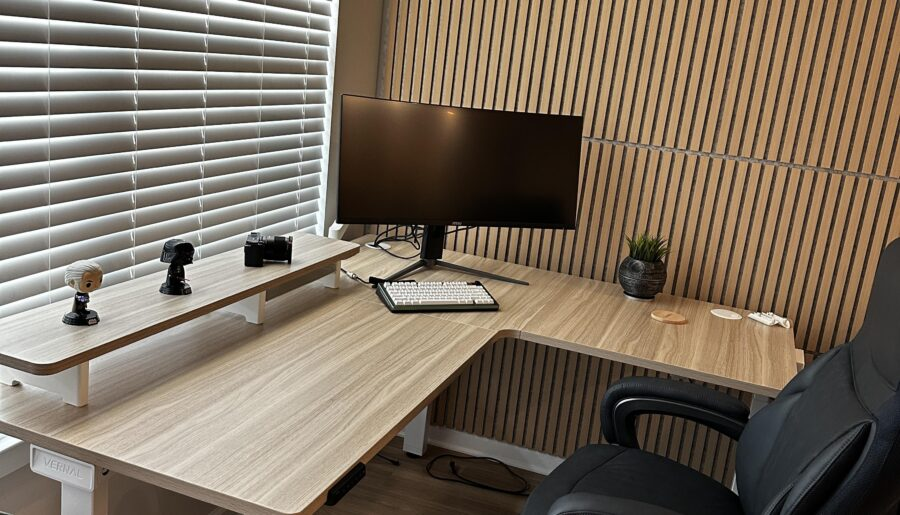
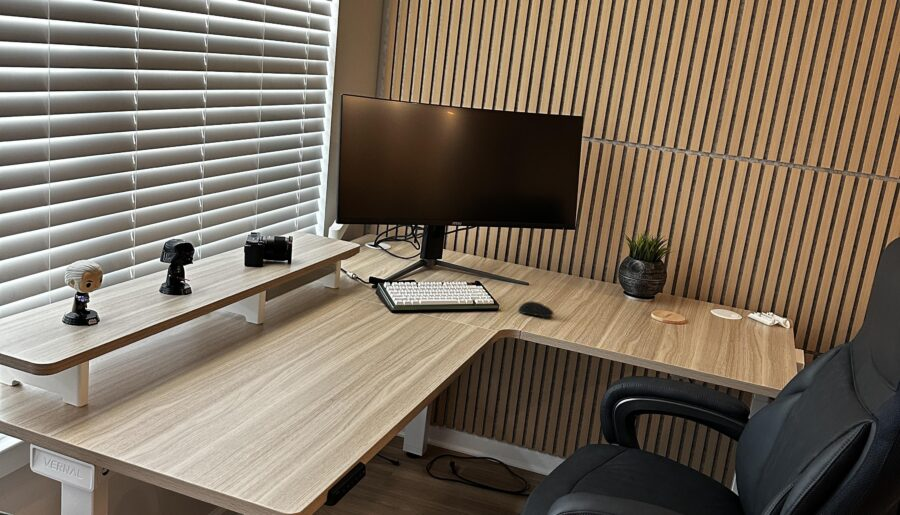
+ computer mouse (536, 308)
